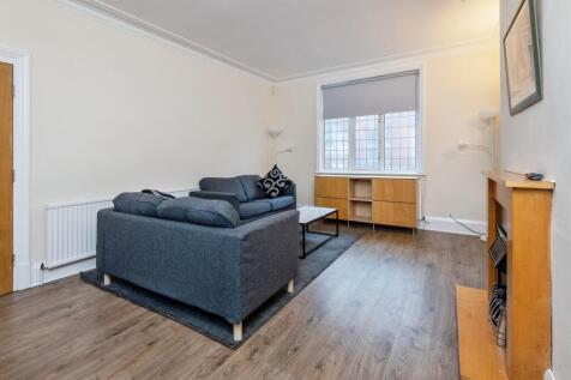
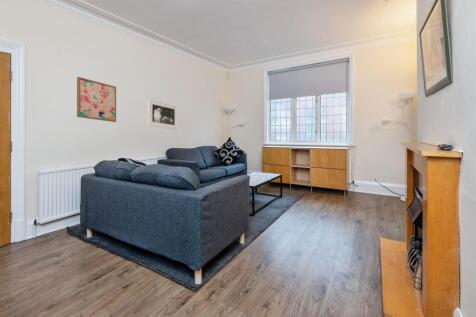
+ wall art (97, 100)
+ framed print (163, 115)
